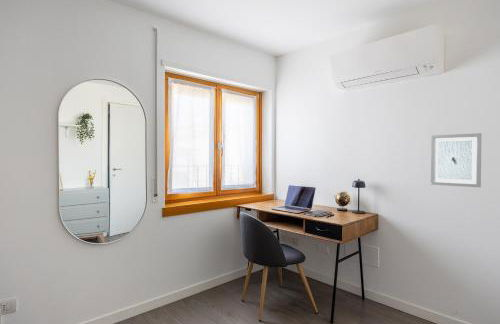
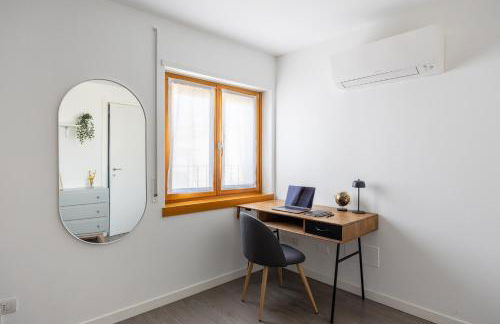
- wall art (454, 160)
